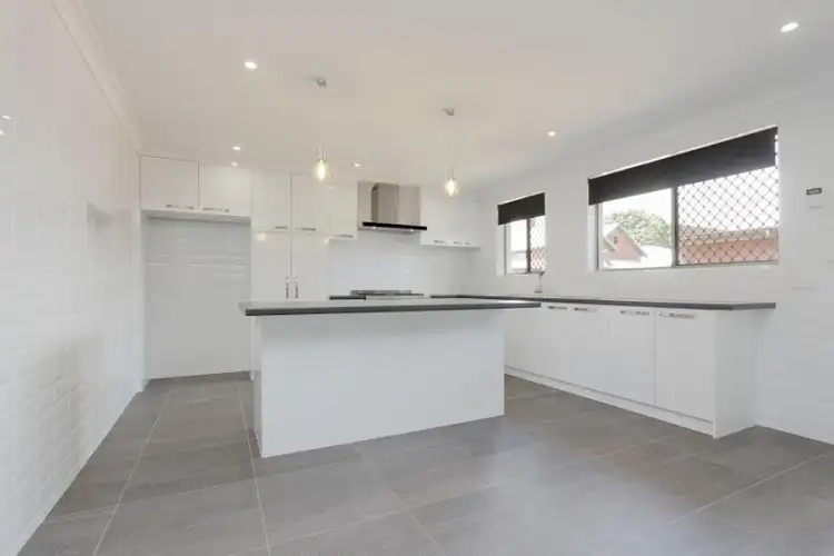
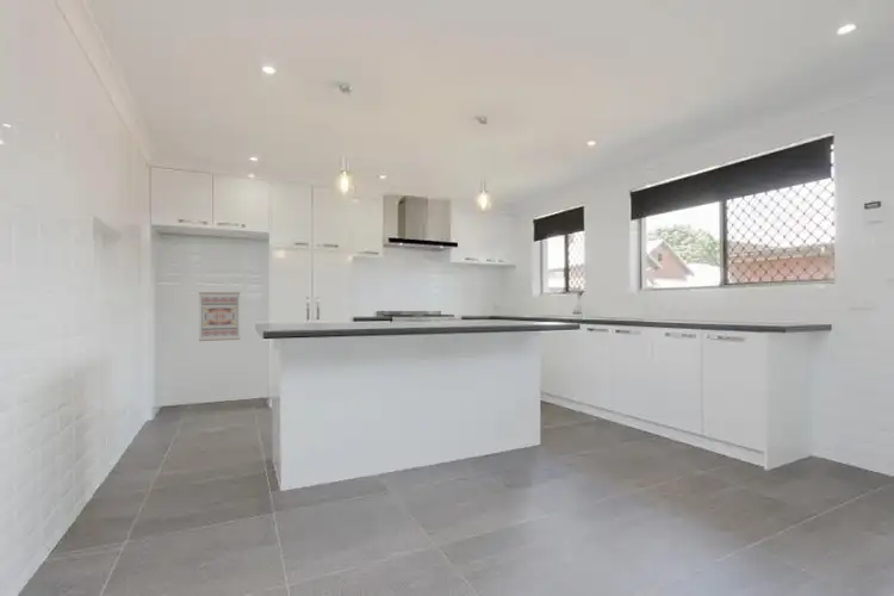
+ wall art (219, 316)
